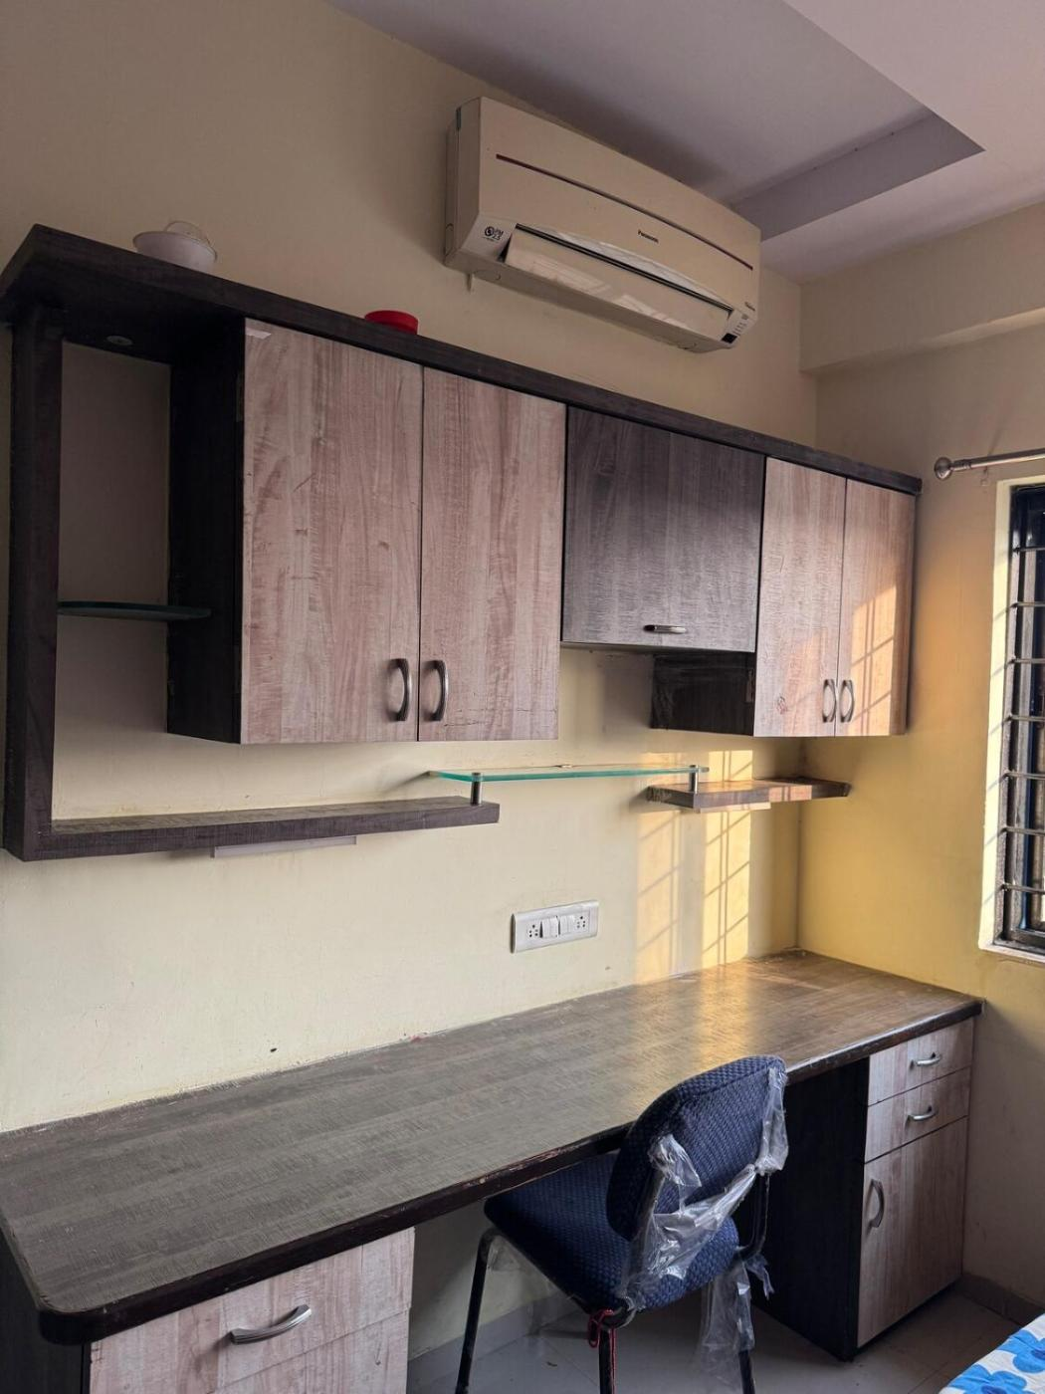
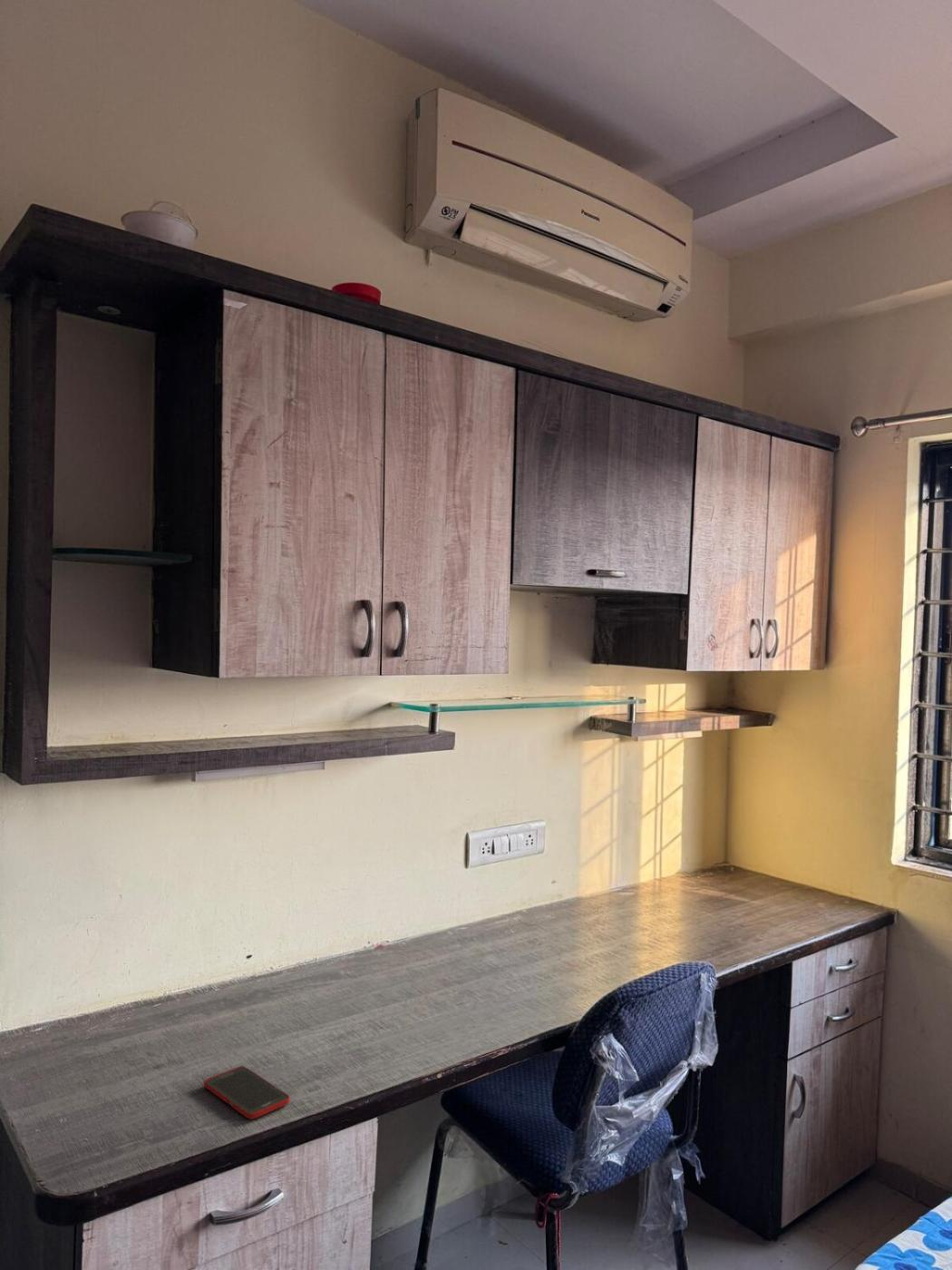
+ cell phone (246, 1091)
